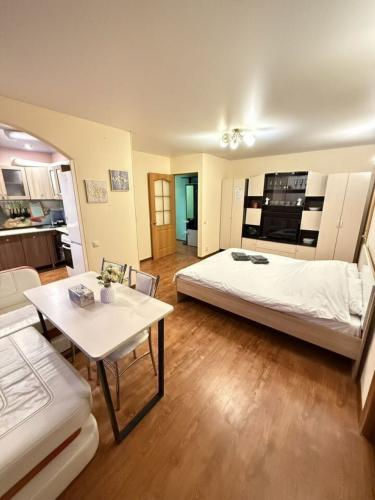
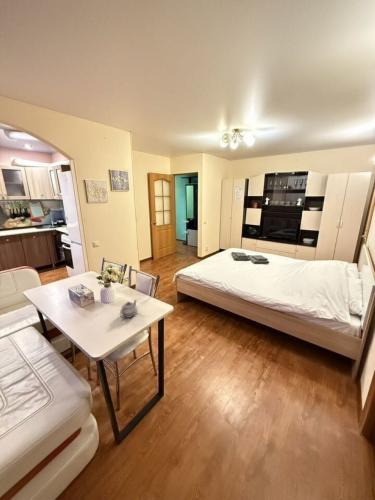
+ teapot (128, 308)
